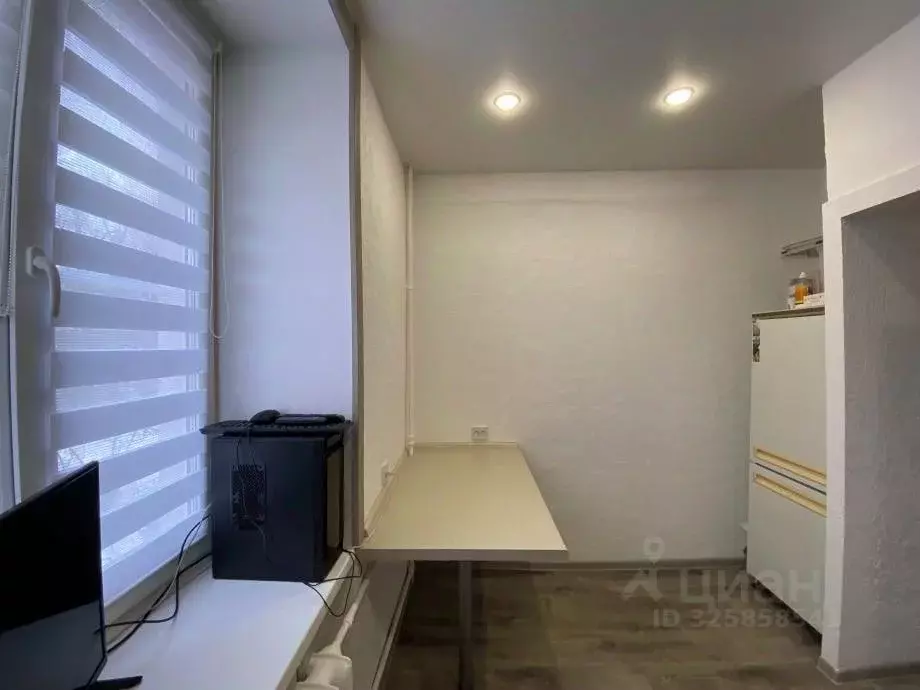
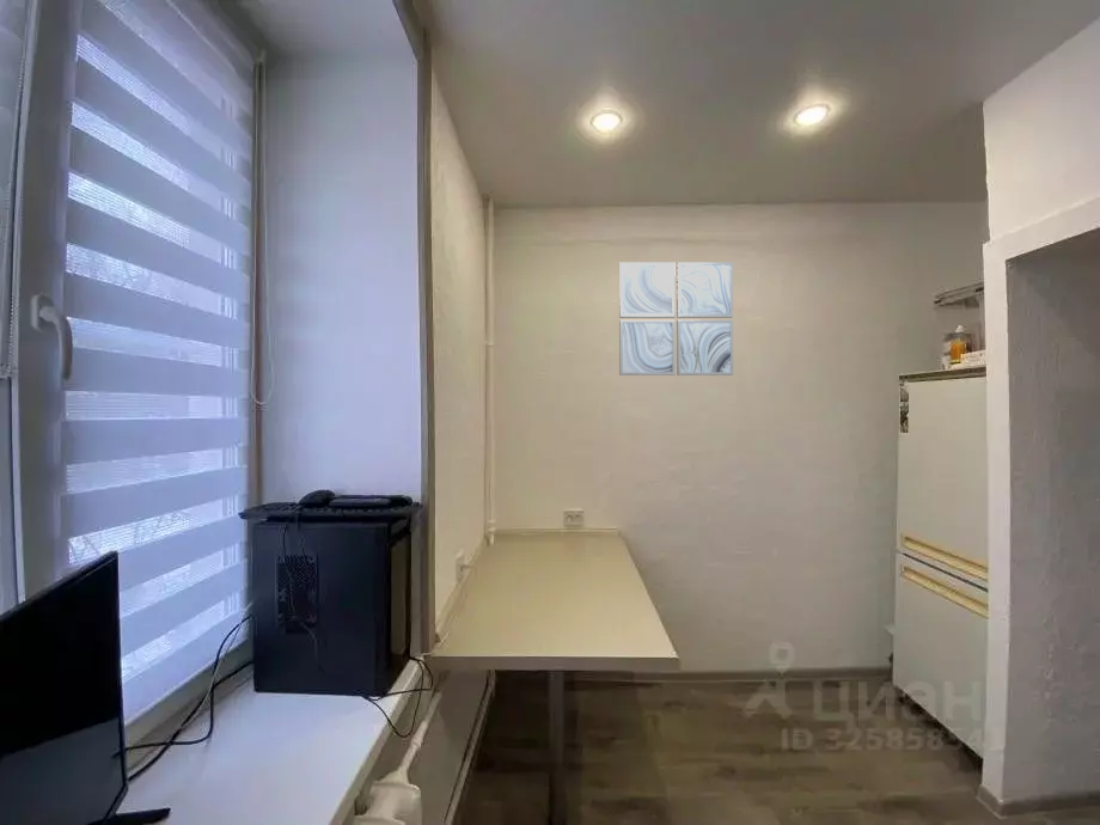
+ wall art (677, 317)
